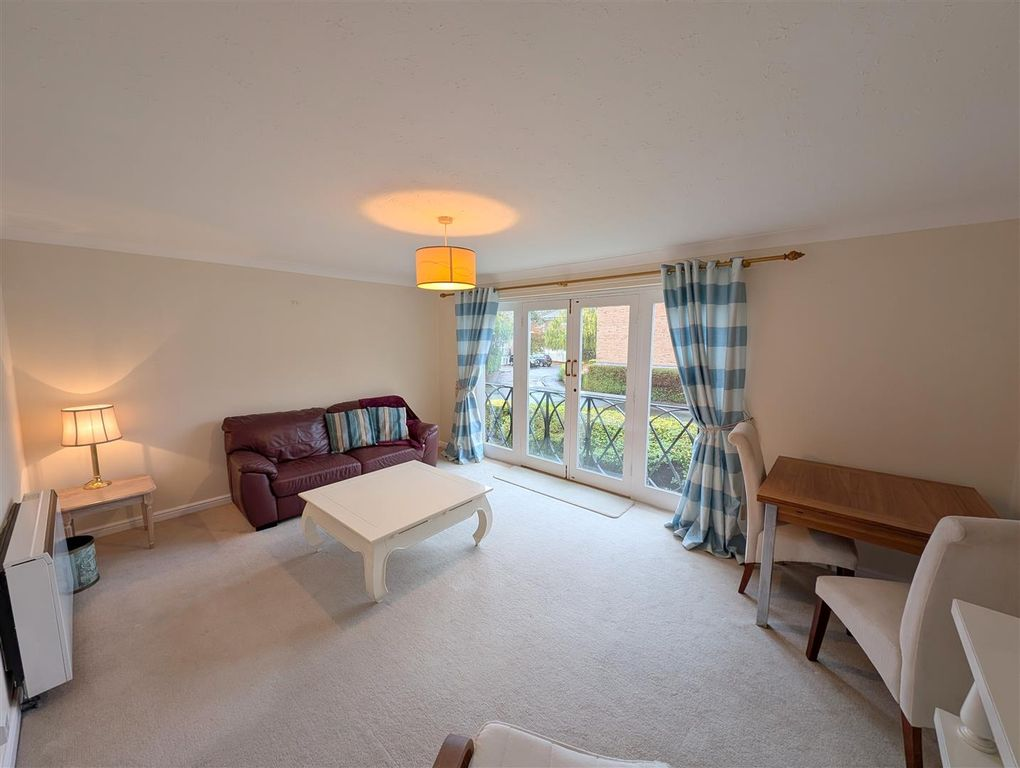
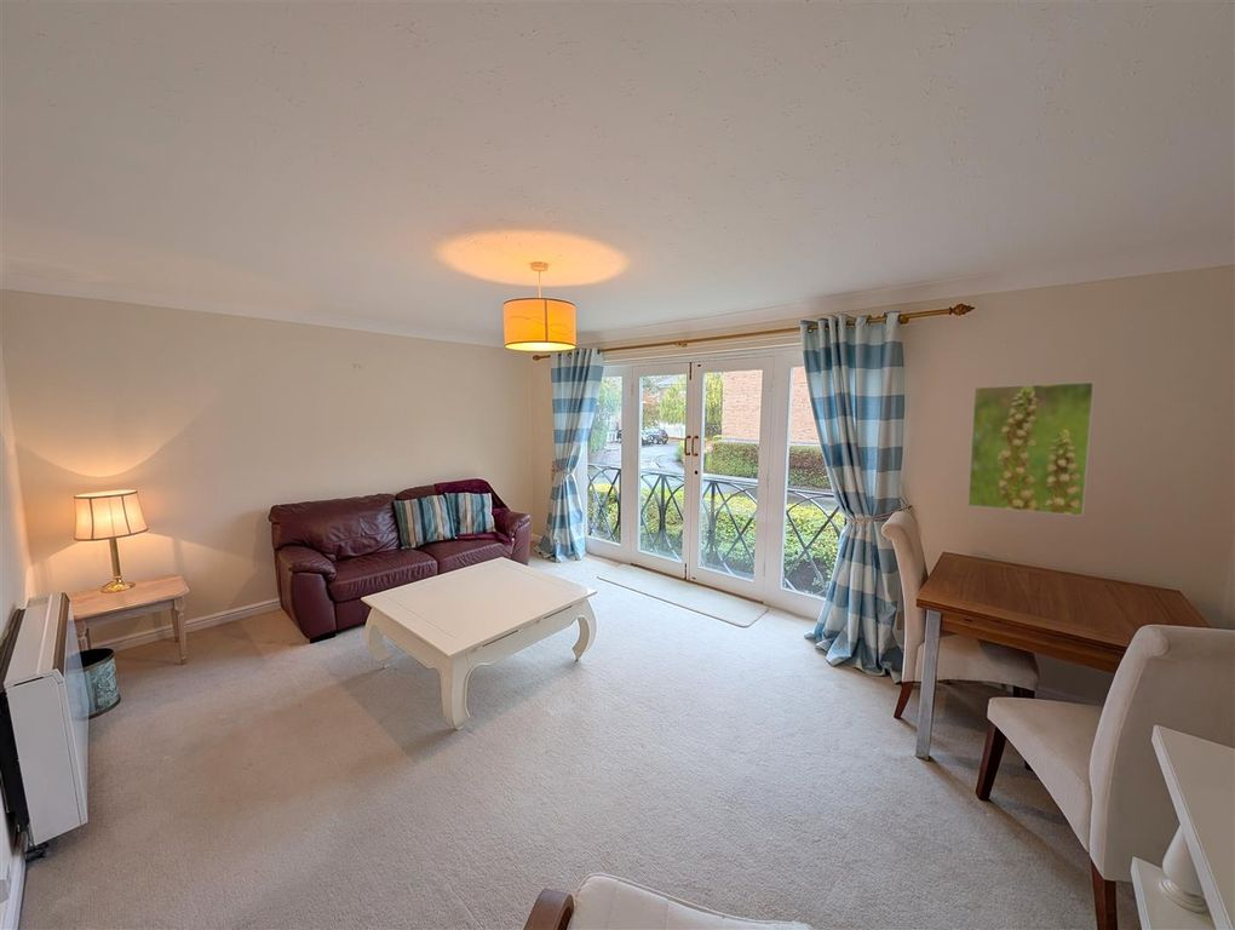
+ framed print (1026, 448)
